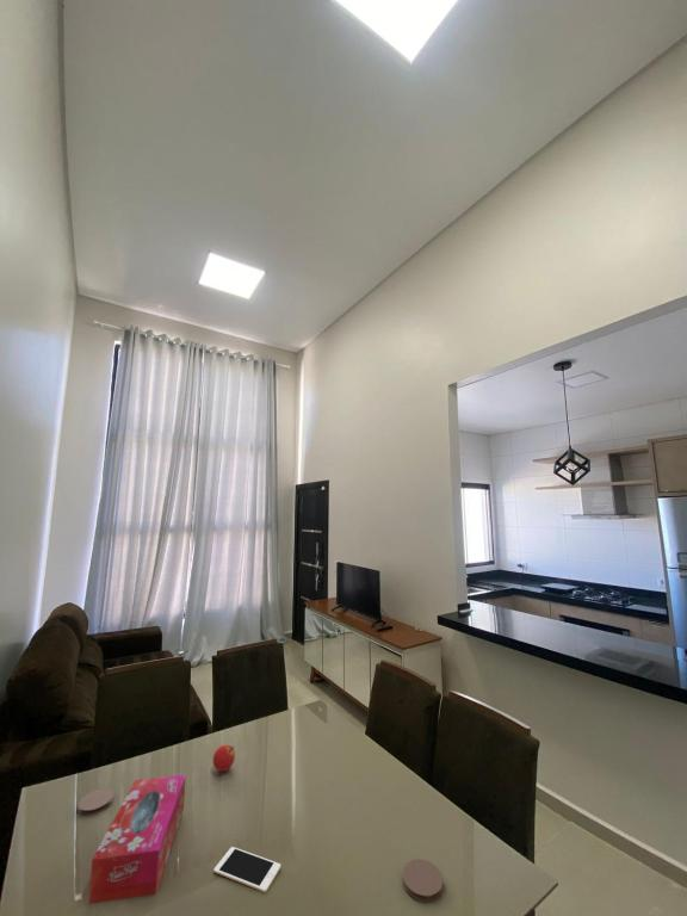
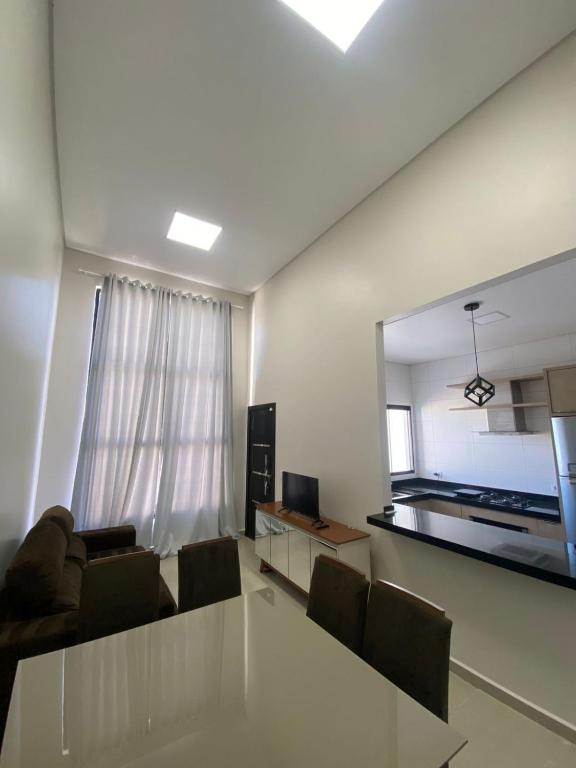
- coaster (422, 879)
- cell phone (247, 868)
- coaster (95, 800)
- tissue box (143, 830)
- fruit (223, 757)
